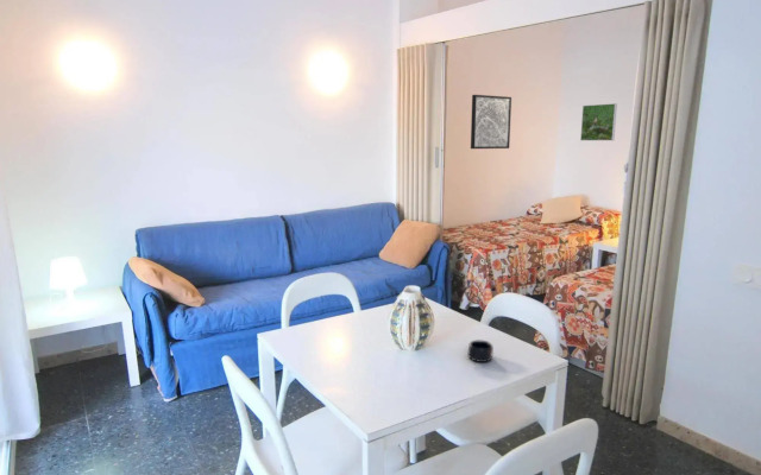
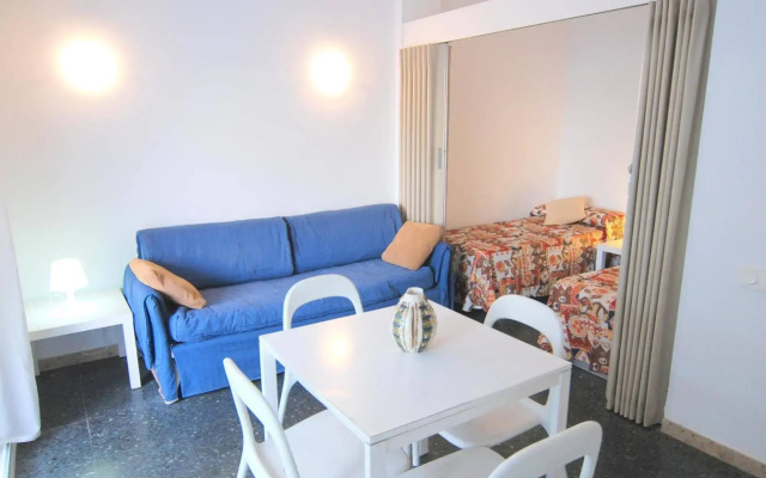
- mug (478, 352)
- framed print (598, 122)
- wall art (491, 122)
